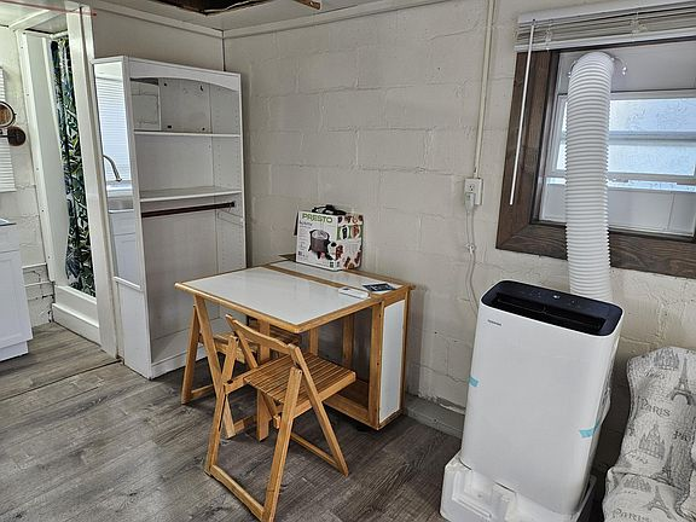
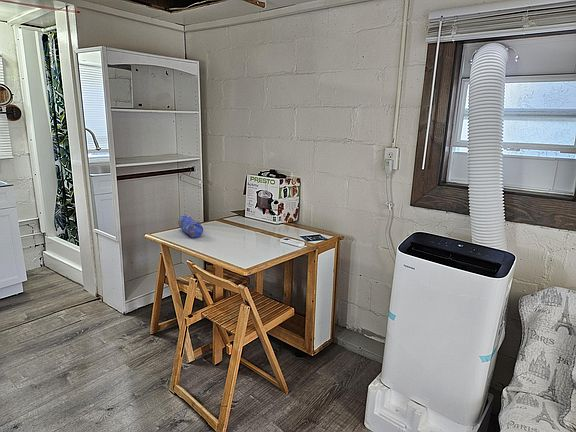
+ pencil case (190, 225)
